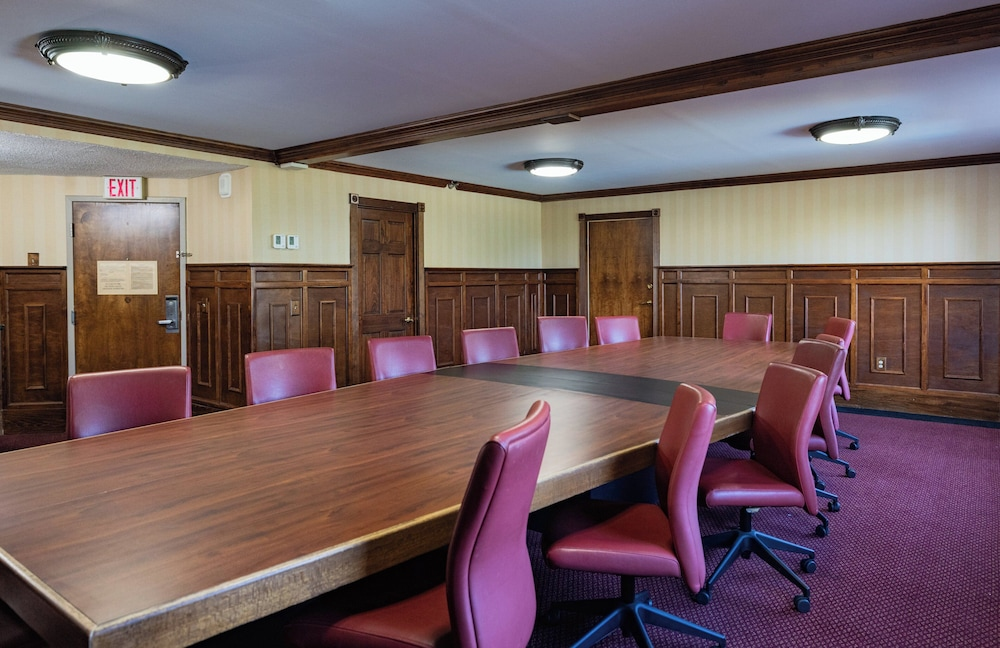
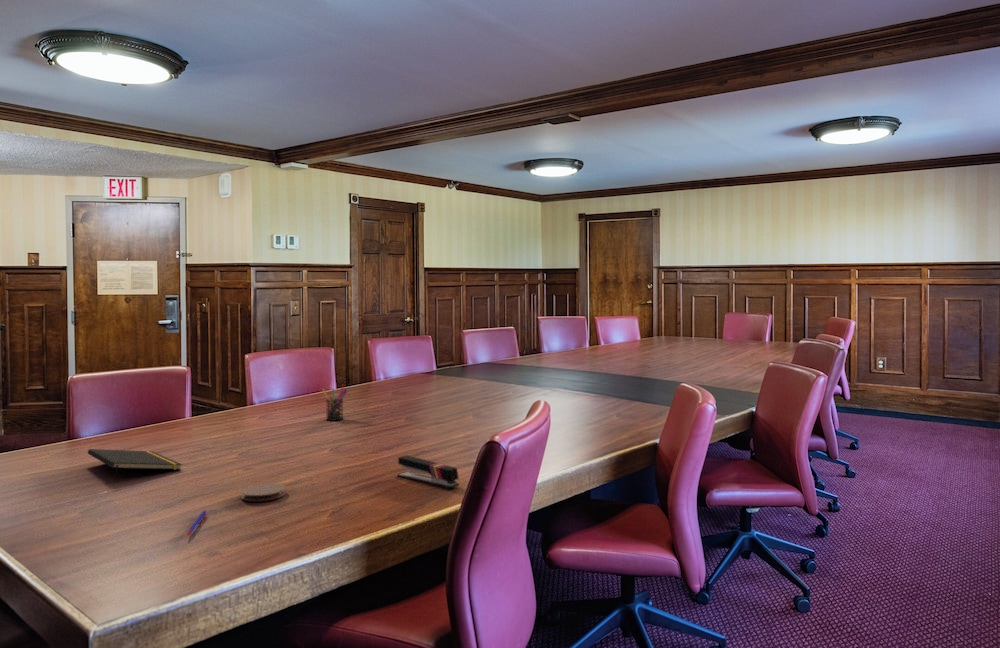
+ notepad (134, 459)
+ coaster (263, 492)
+ pen holder (335, 401)
+ pen (196, 522)
+ stapler (427, 470)
